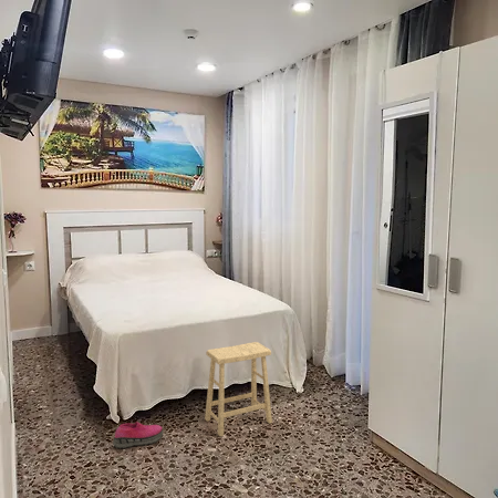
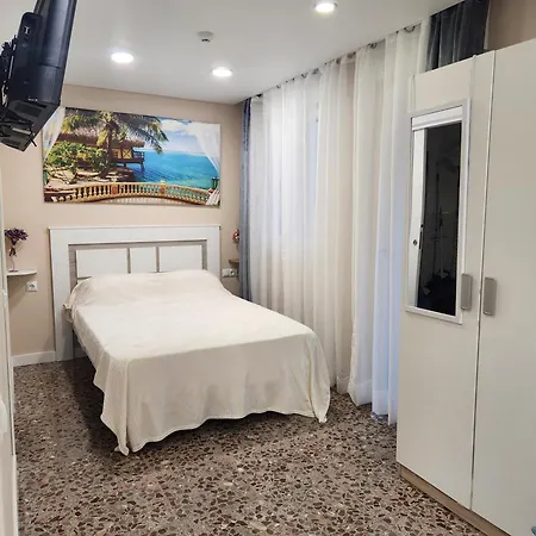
- footstool (239, 395)
- shoe (138, 432)
